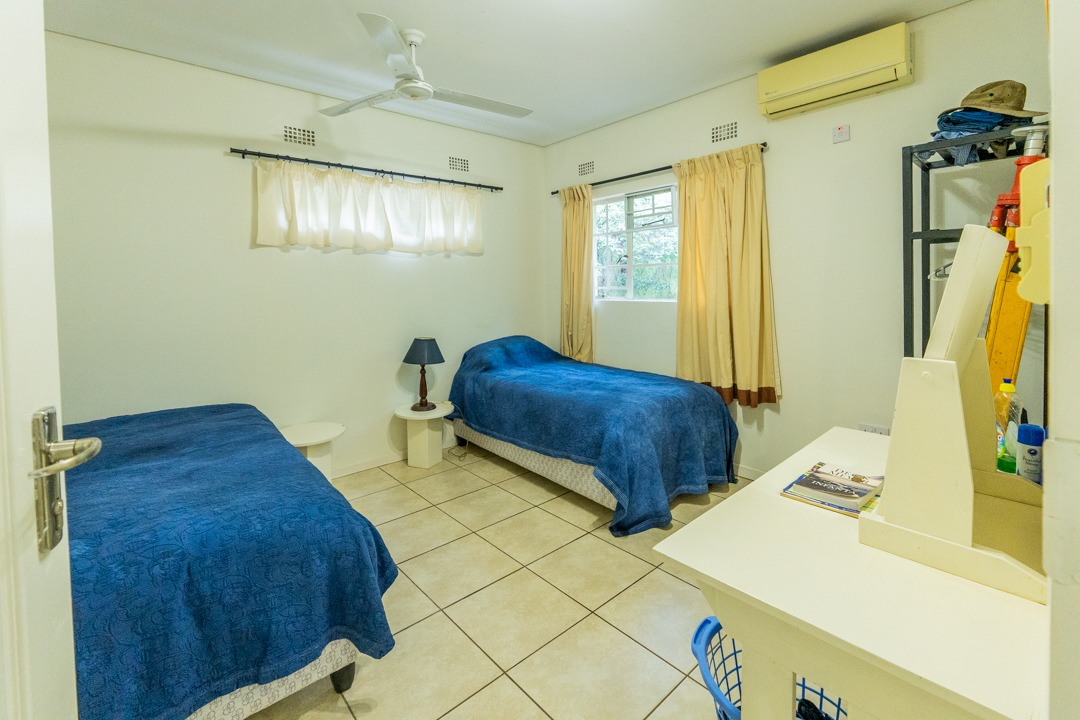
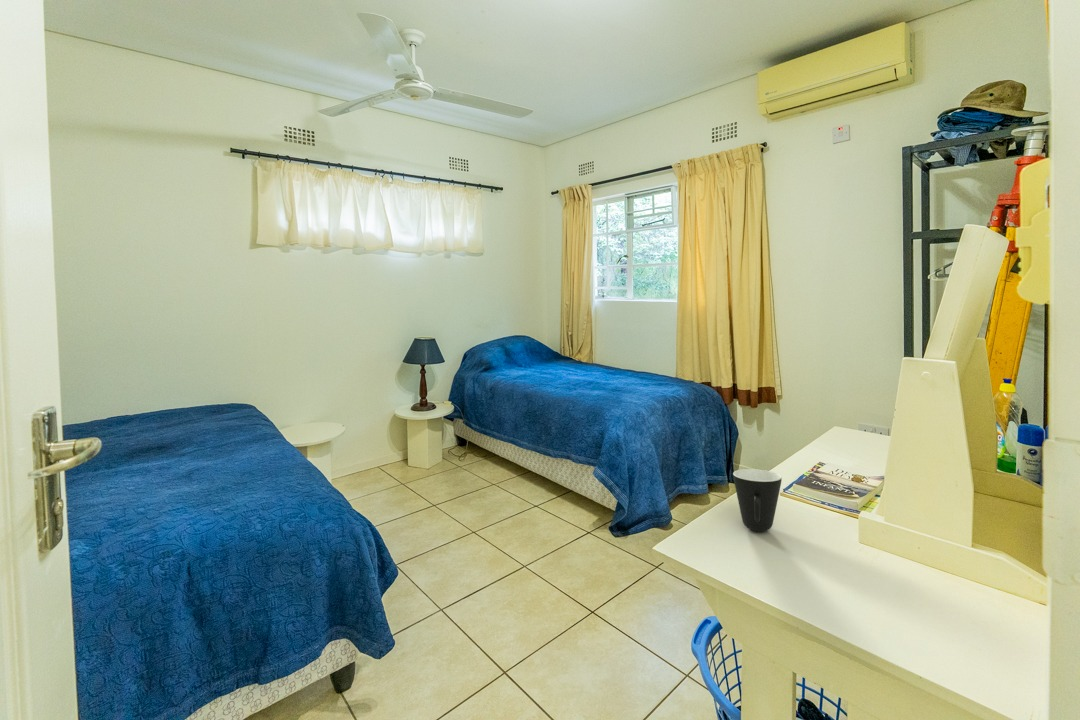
+ mug (757, 503)
